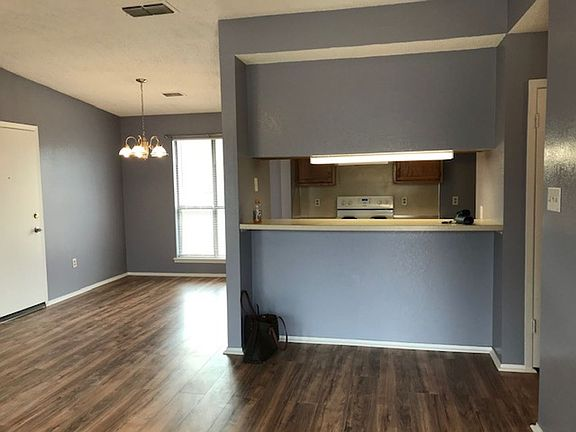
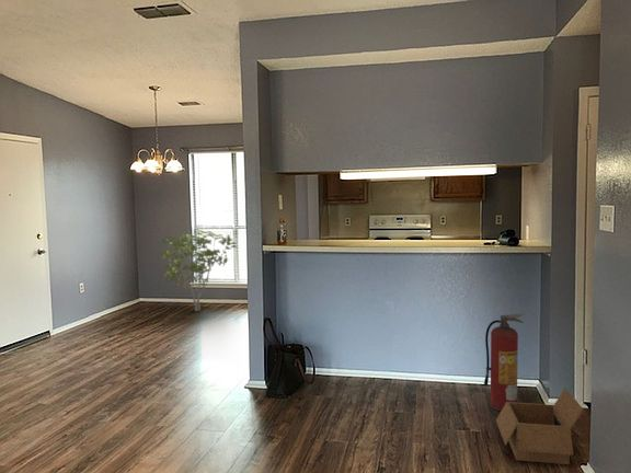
+ shrub (197, 270)
+ box (536, 422)
+ fire extinguisher (503, 359)
